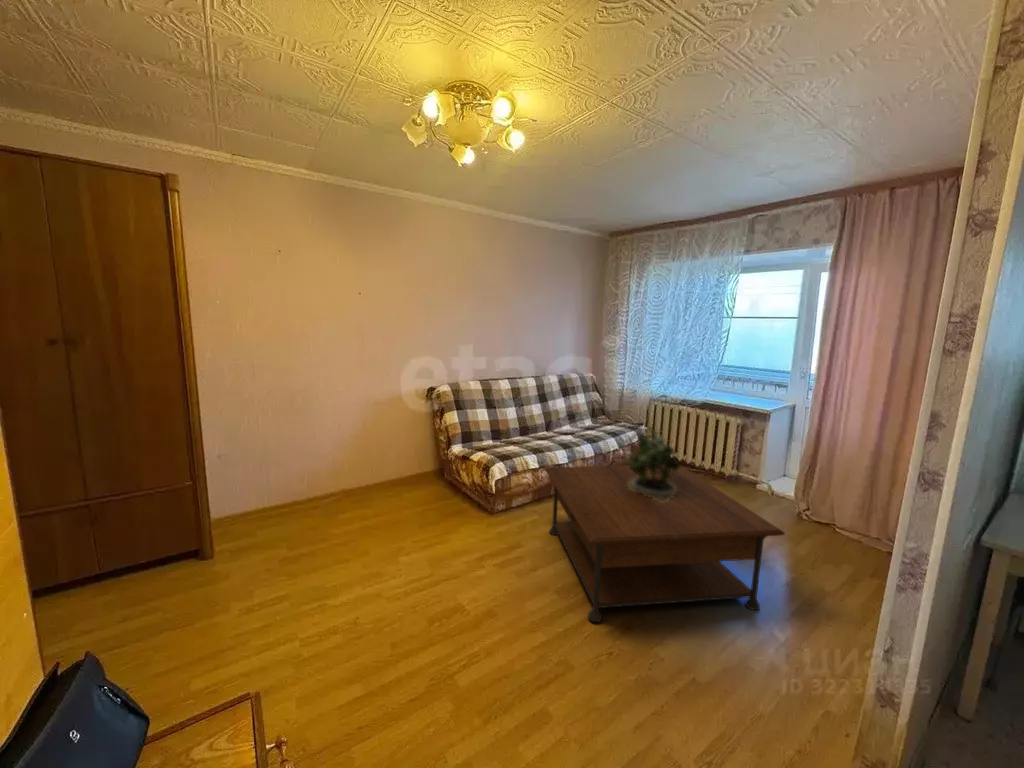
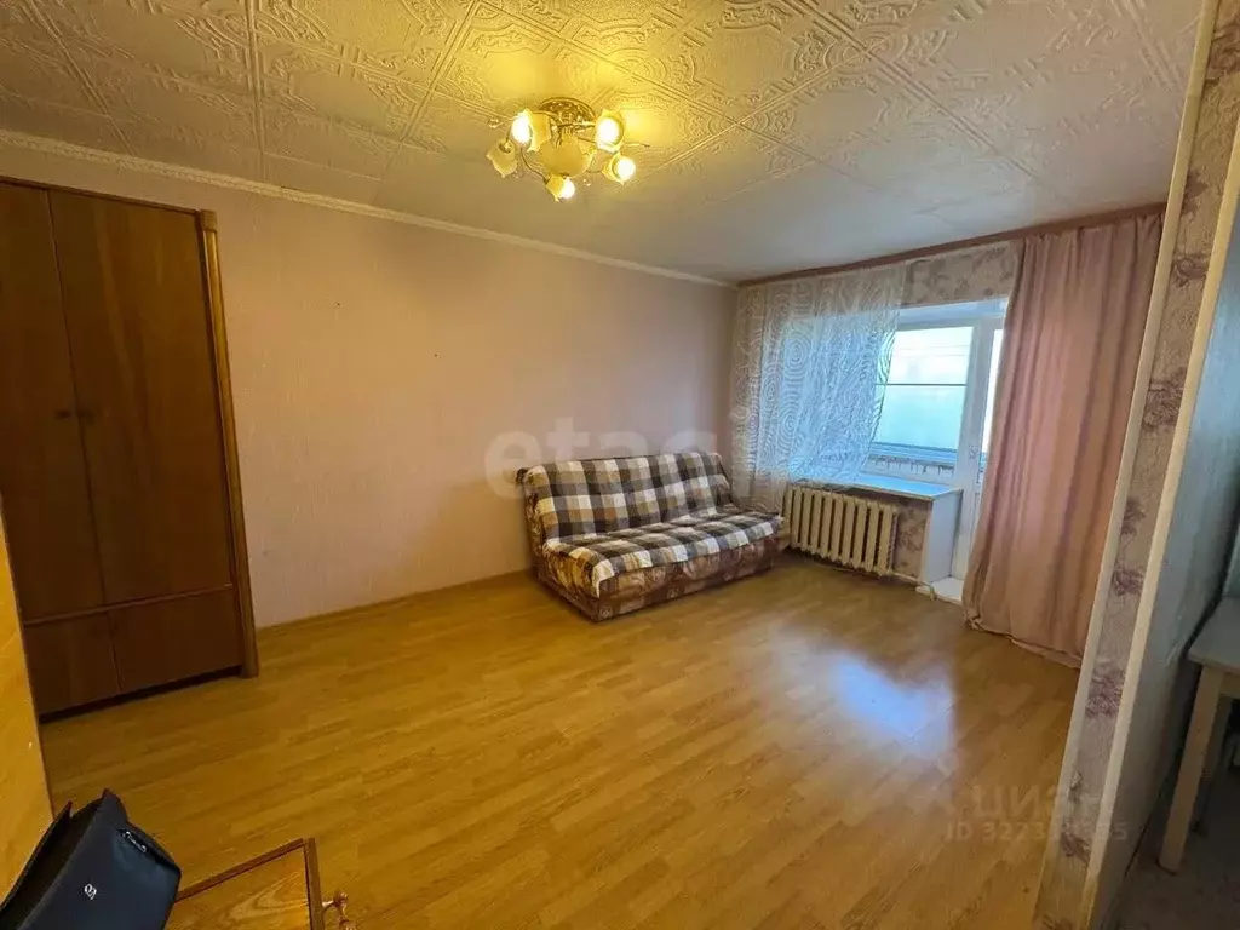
- potted plant (653, 457)
- coffee table (642, 529)
